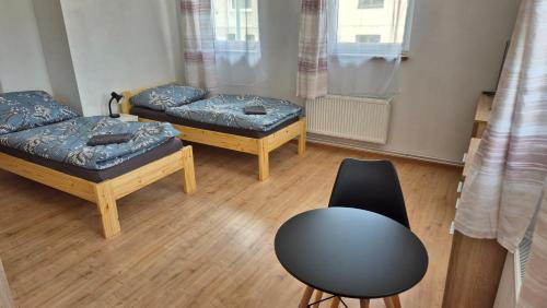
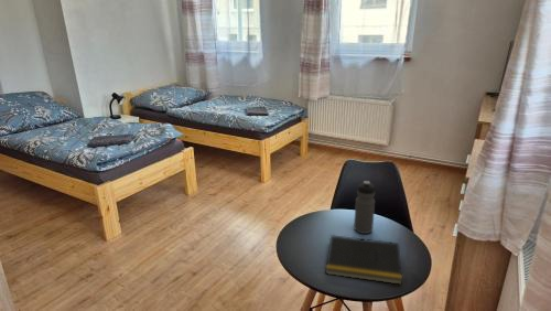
+ water bottle (365, 205)
+ notepad (363, 257)
